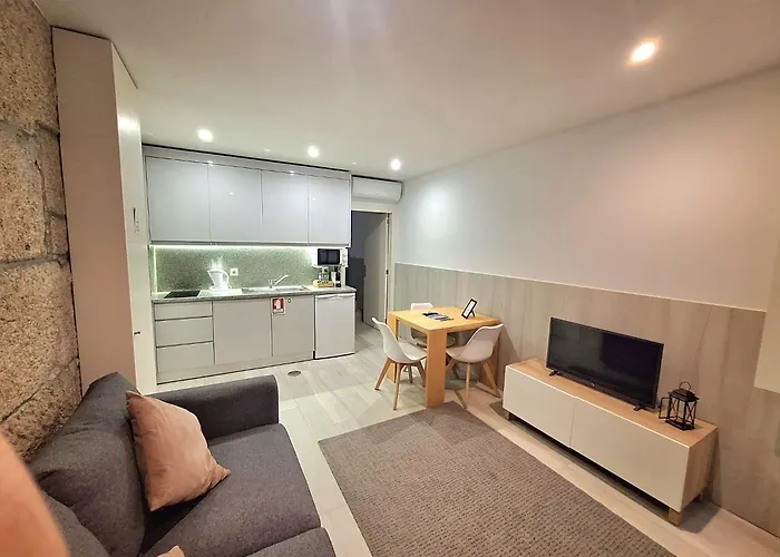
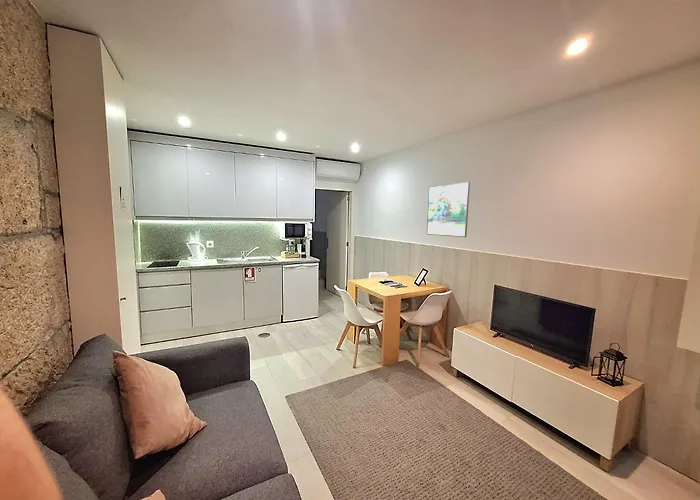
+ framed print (446, 210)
